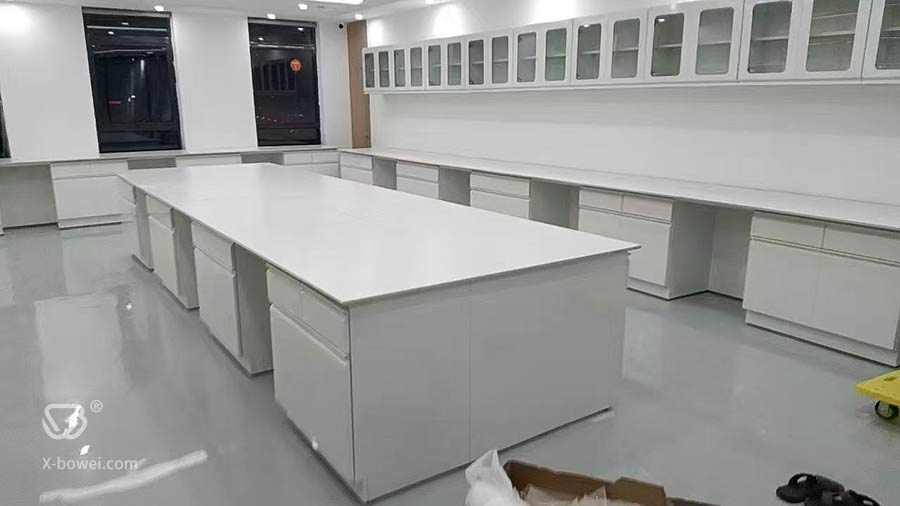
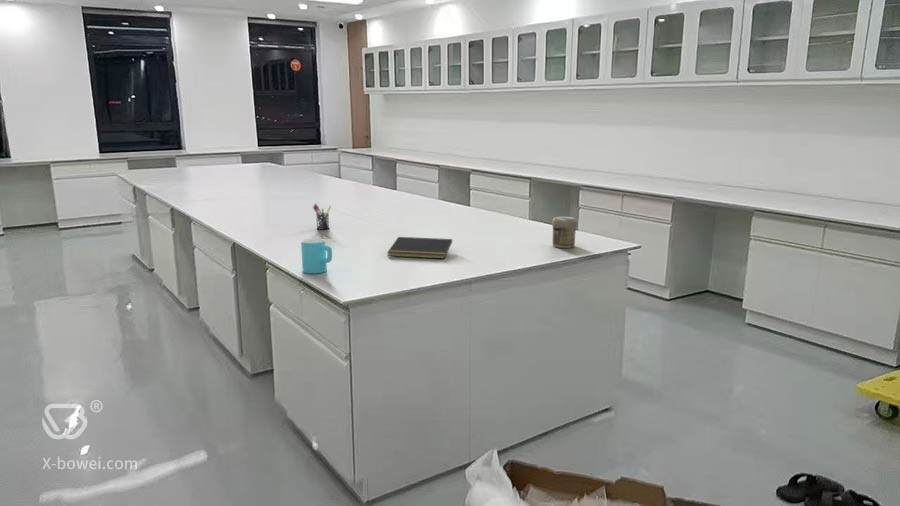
+ notepad (420, 247)
+ pen holder (321, 216)
+ cup (315, 256)
+ jar (564, 232)
